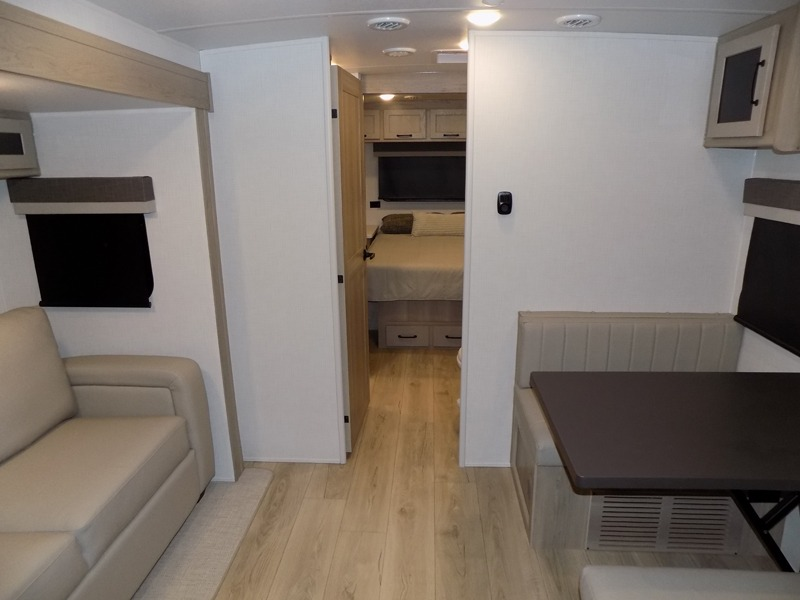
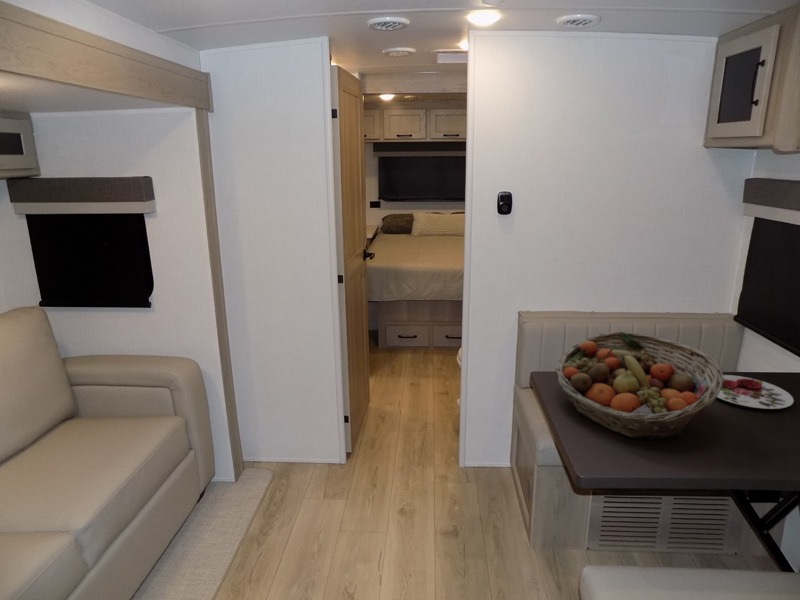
+ plate (745, 390)
+ fruit basket (632, 381)
